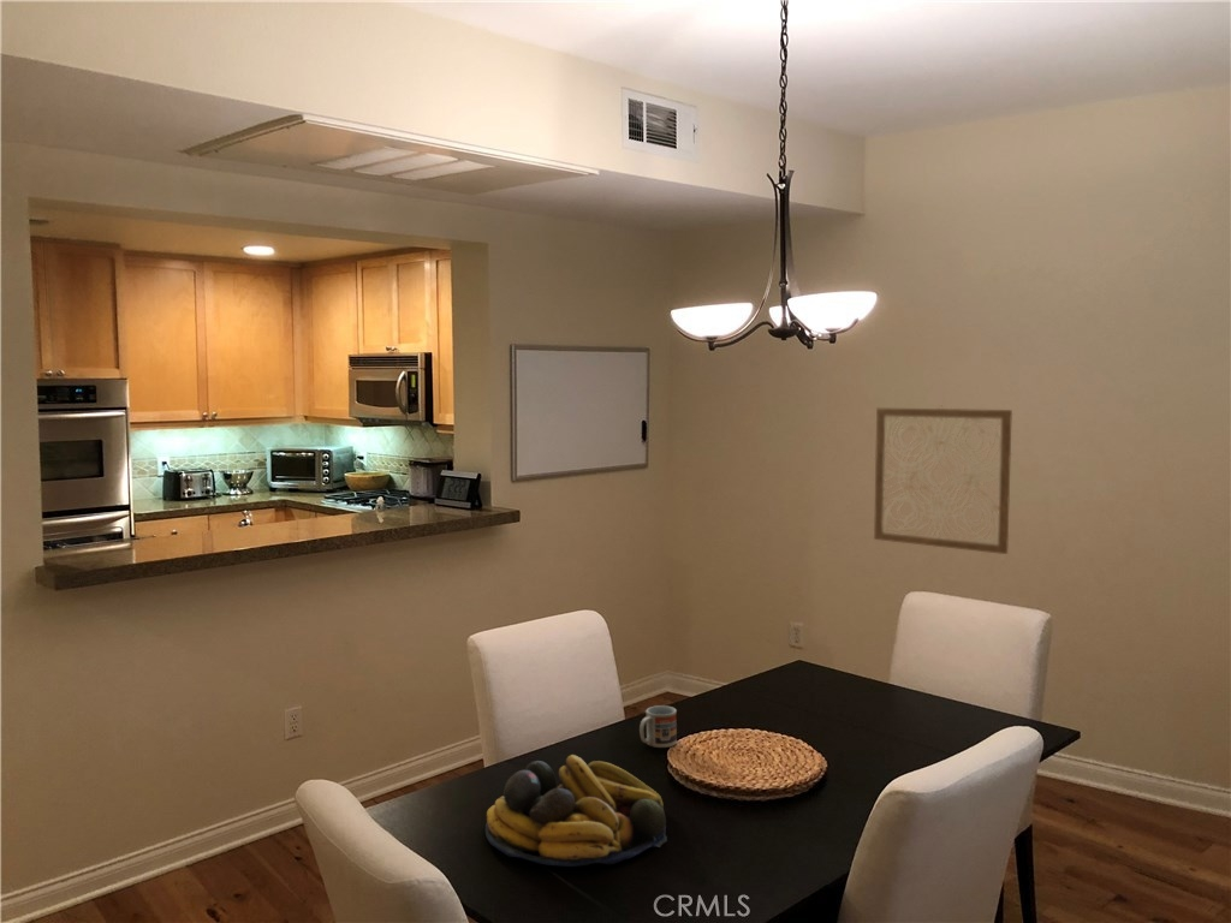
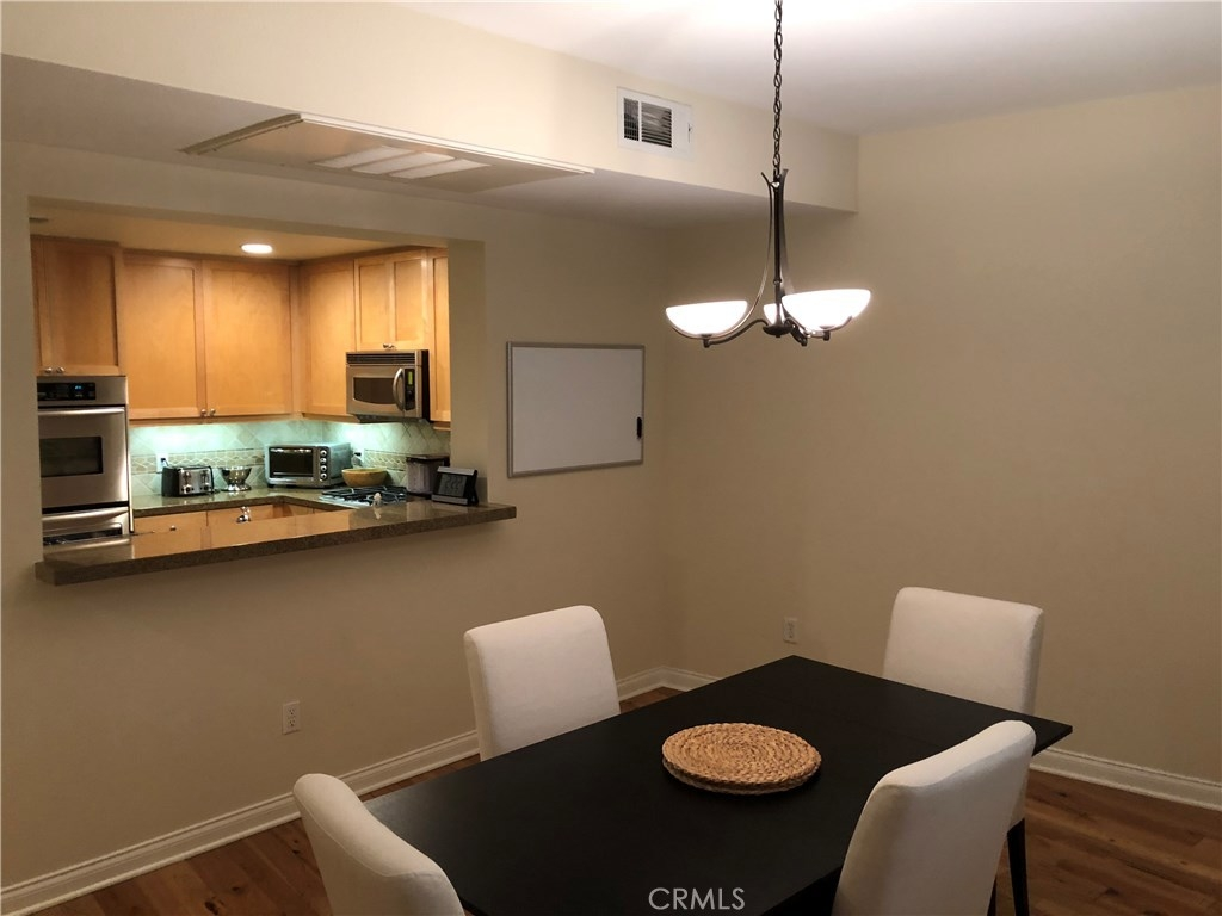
- cup (656, 727)
- fruit bowl (576, 796)
- wall art (945, 474)
